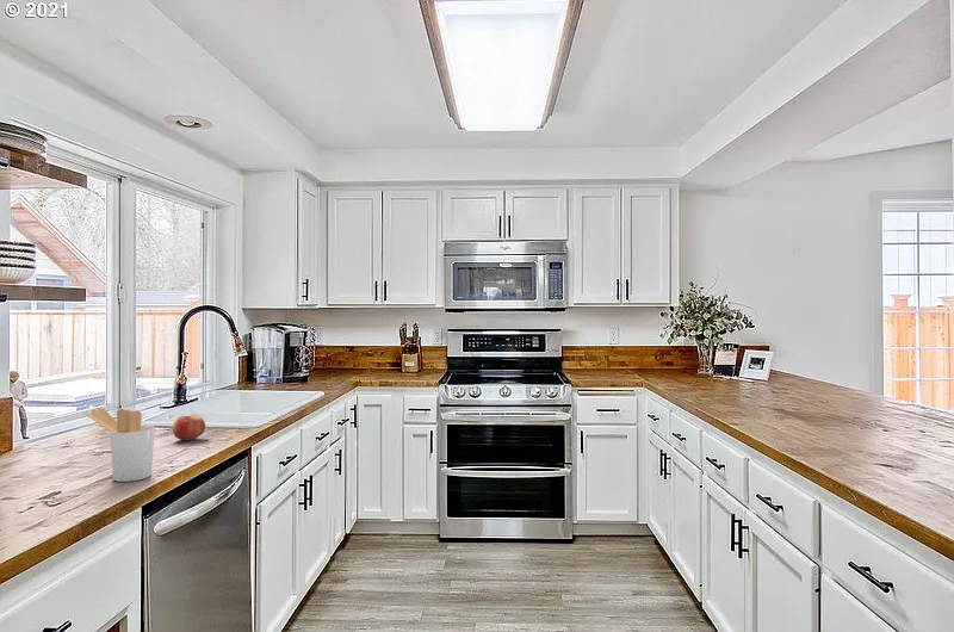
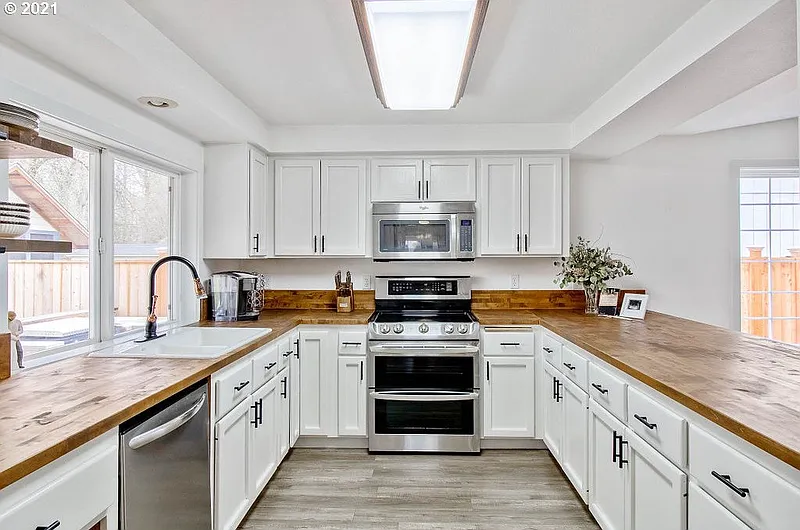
- utensil holder (120, 441)
- fruit (188, 427)
